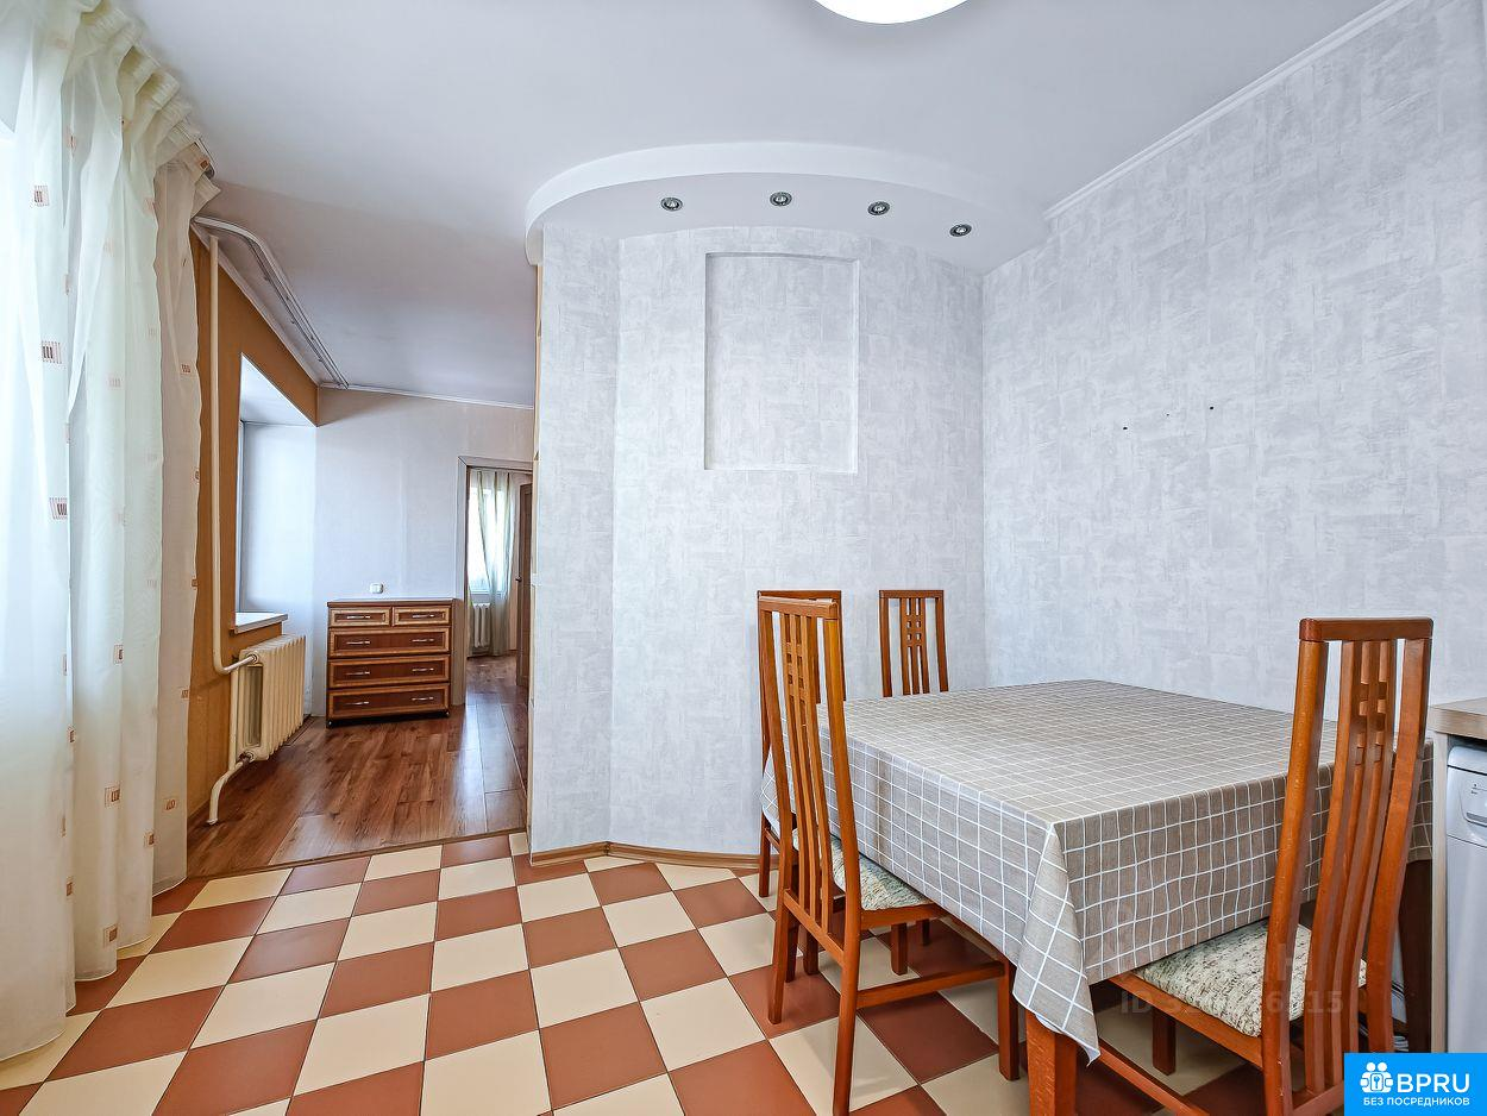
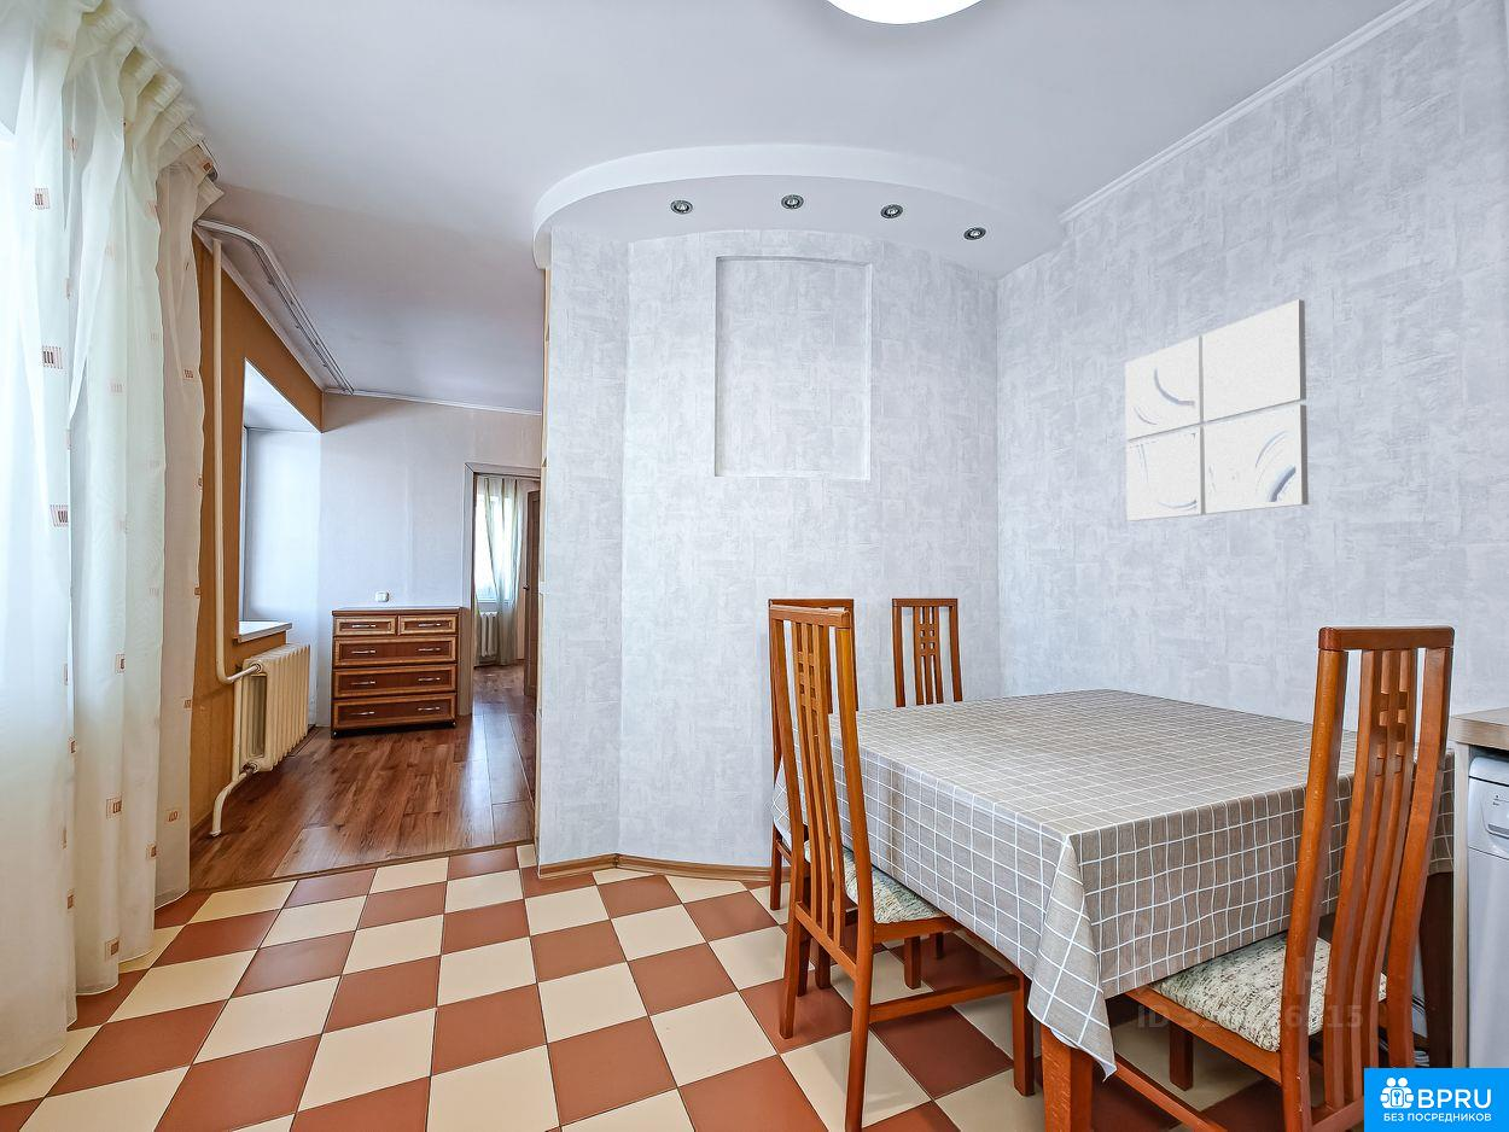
+ wall art (1204, 422)
